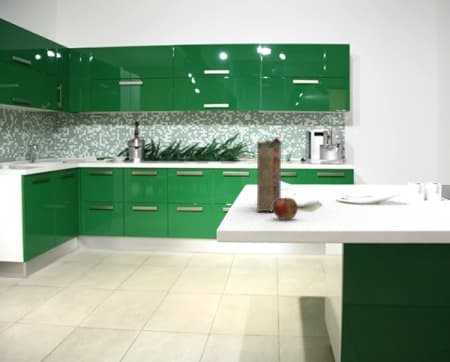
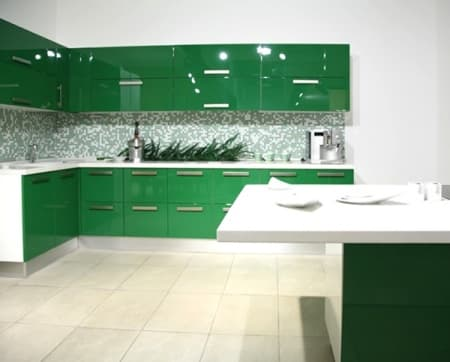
- fruit (285, 207)
- cereal box (269, 173)
